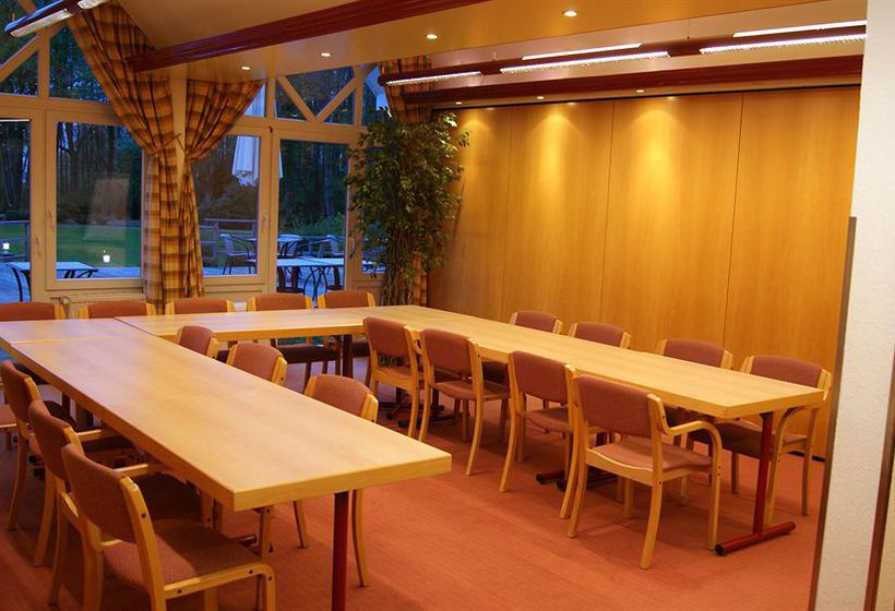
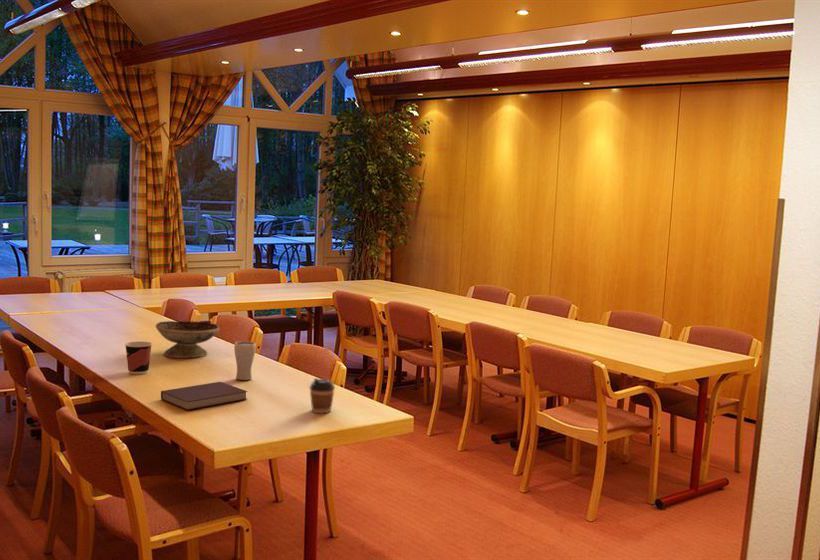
+ coffee cup (321, 394)
+ decorative bowl (187, 338)
+ notebook (204, 395)
+ drinking glass (244, 360)
+ cup (138, 358)
